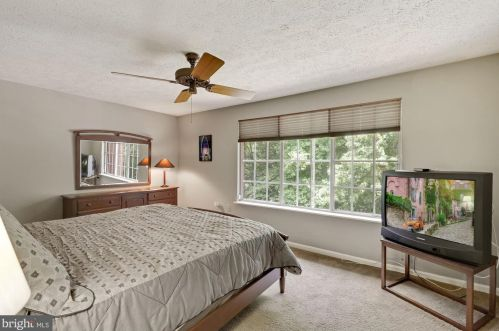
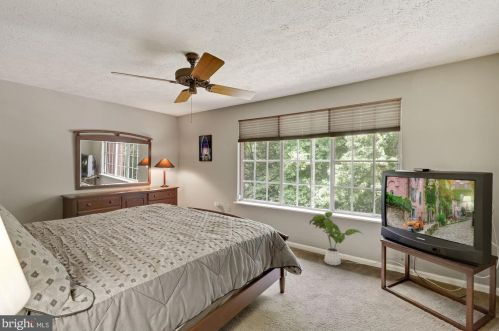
+ house plant (332, 237)
